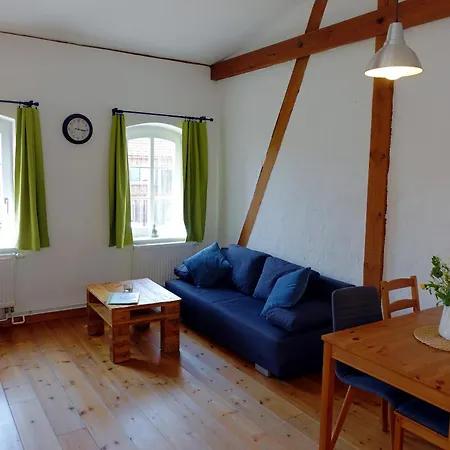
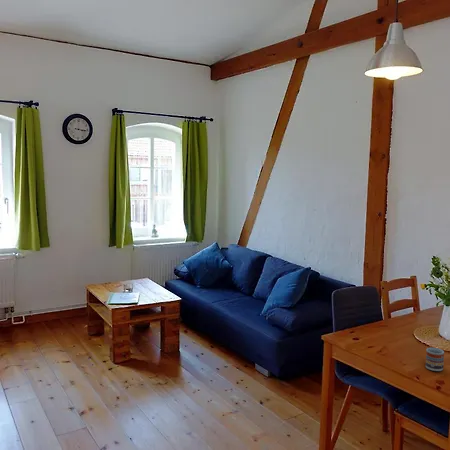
+ cup (434, 358)
